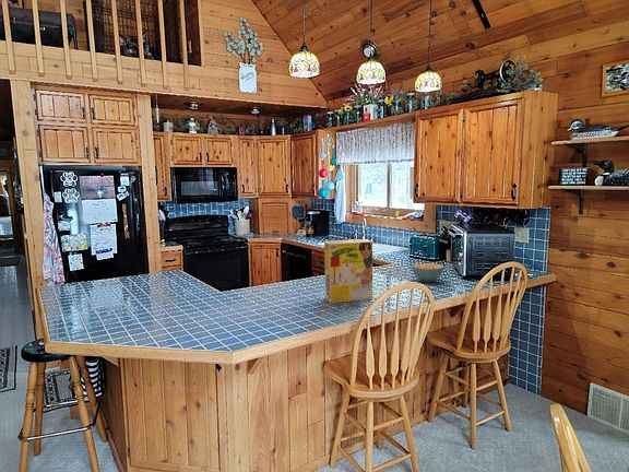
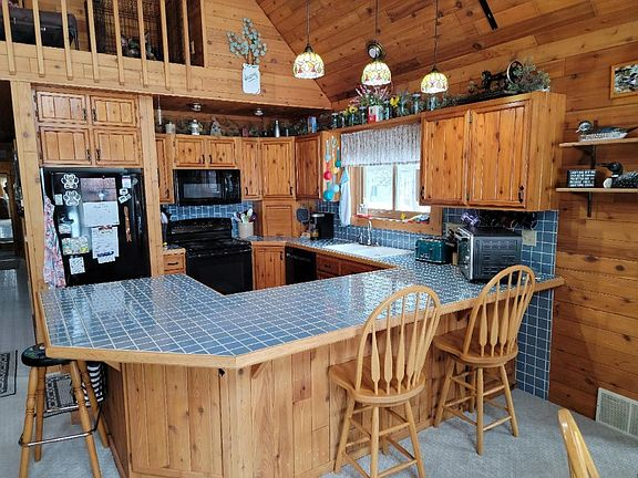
- cereal bowl (427, 273)
- cereal box (348, 270)
